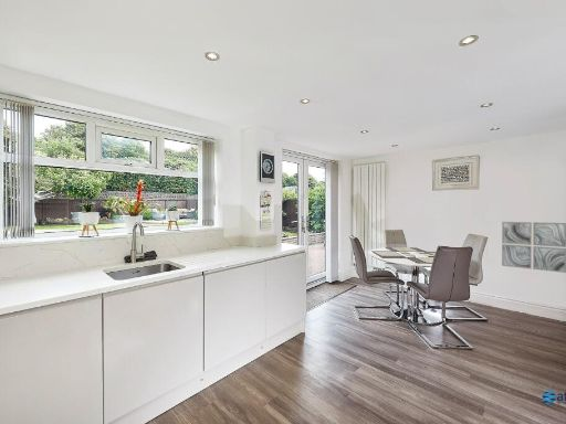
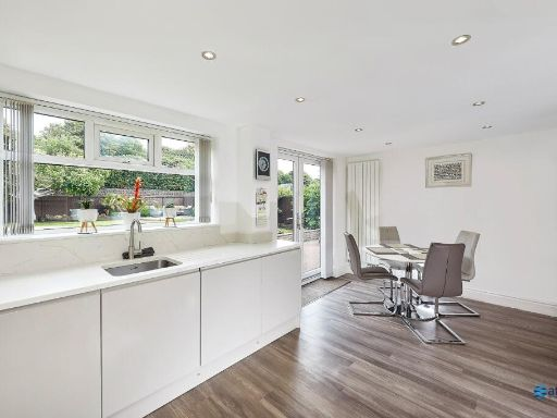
- wall art (533, 244)
